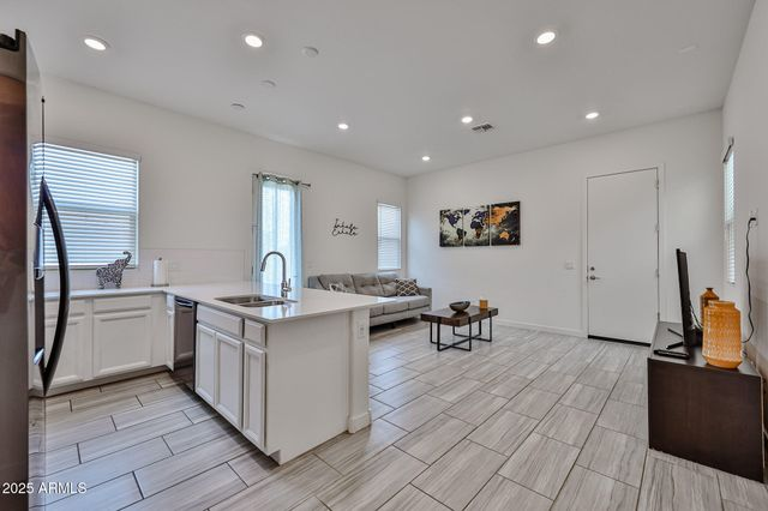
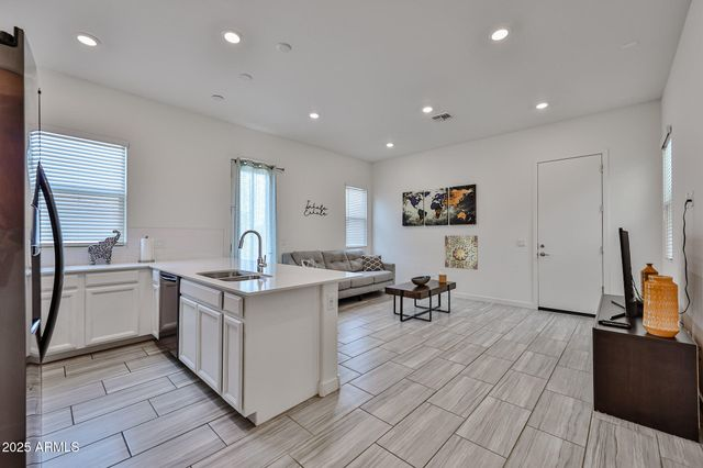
+ wall art (460, 252)
